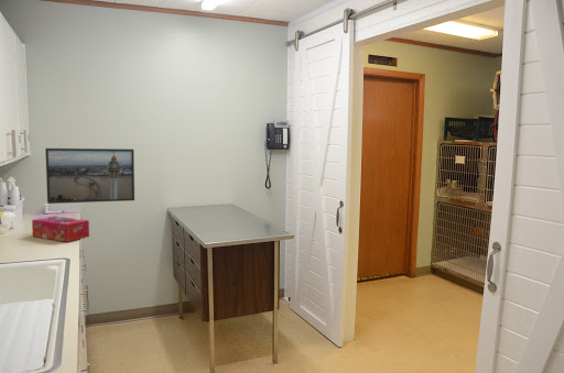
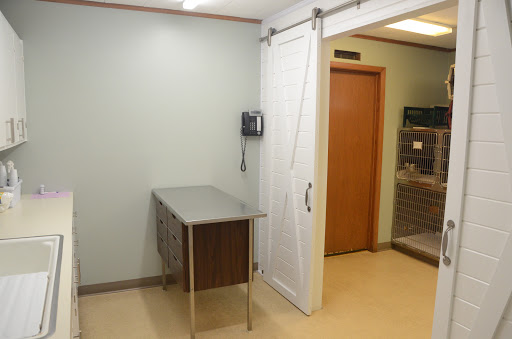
- tissue box (61, 228)
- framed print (91, 175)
